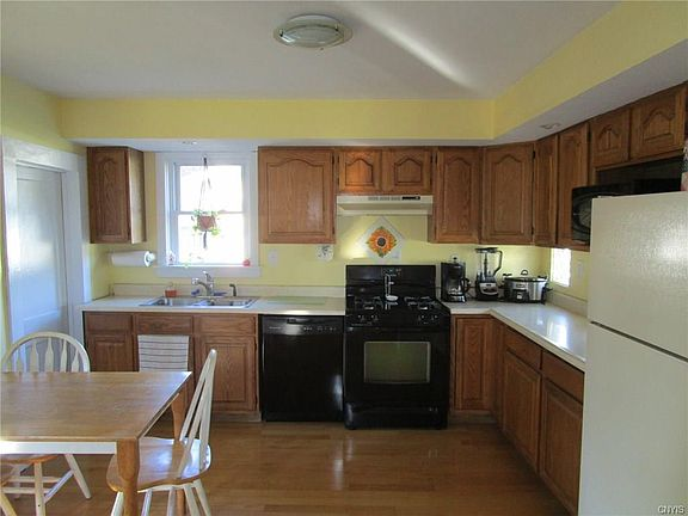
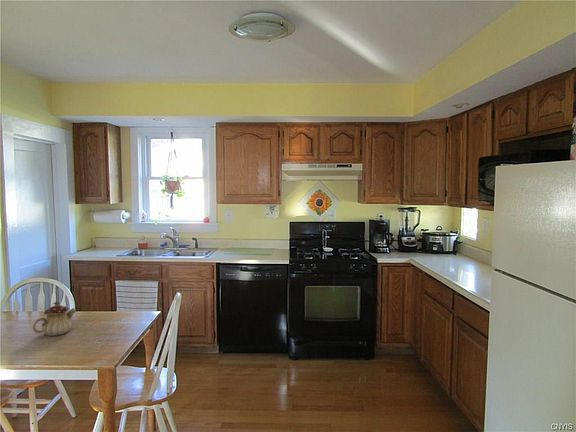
+ teapot (54, 317)
